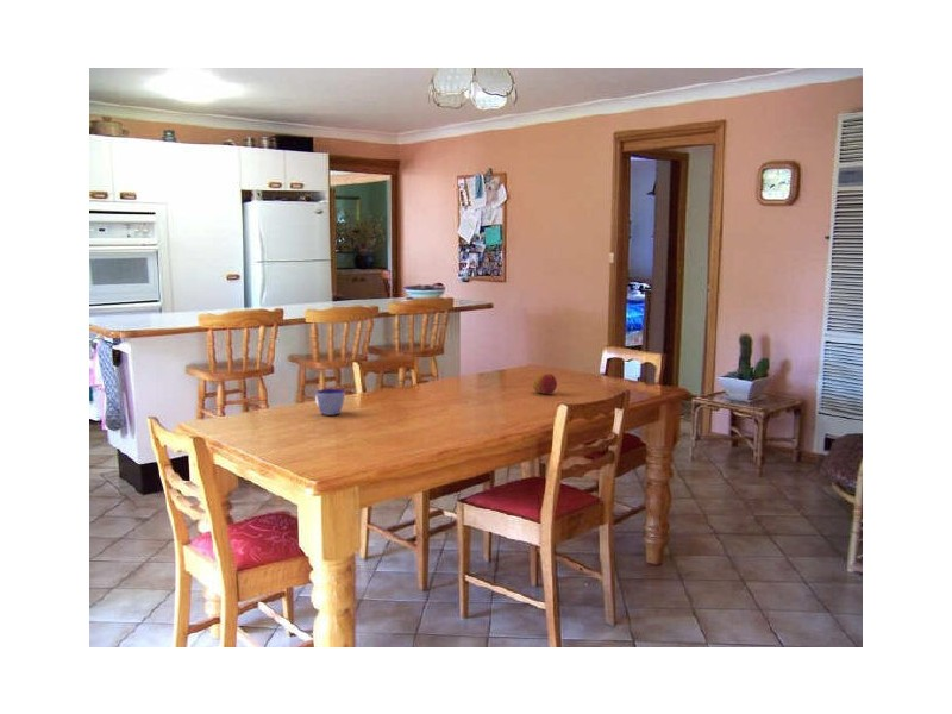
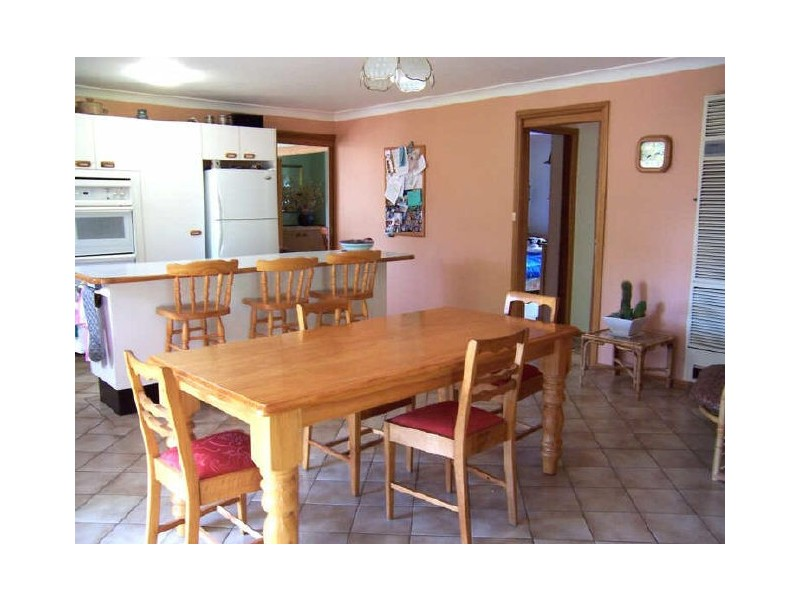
- cup (327, 401)
- fruit (544, 382)
